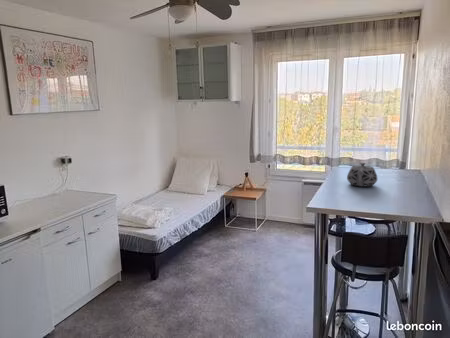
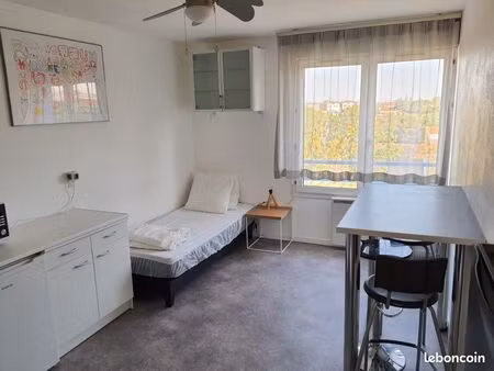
- teapot (362, 174)
